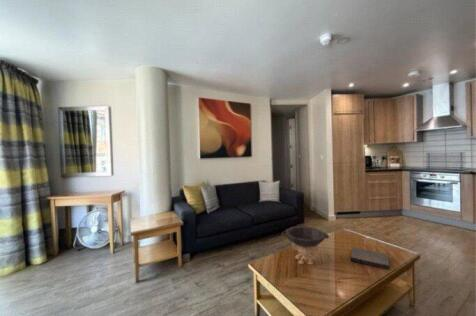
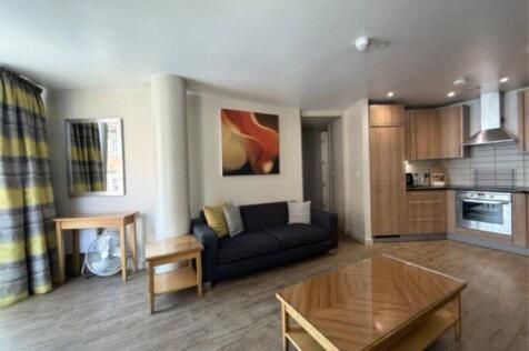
- book (369, 257)
- decorative bowl (305, 247)
